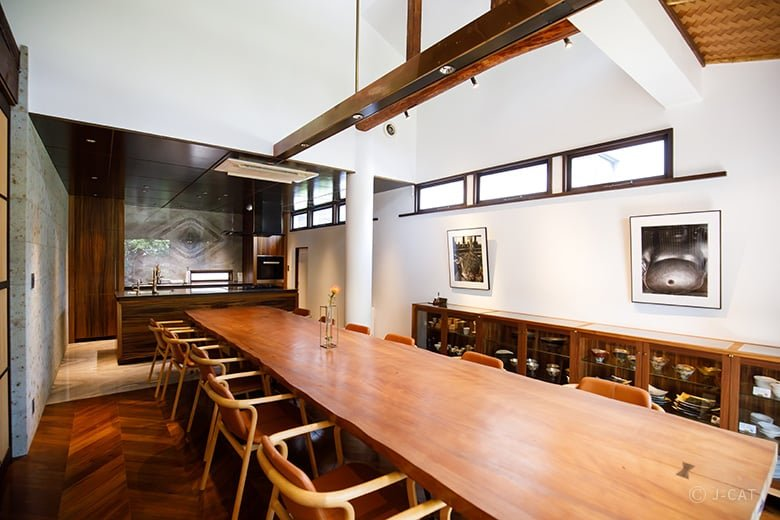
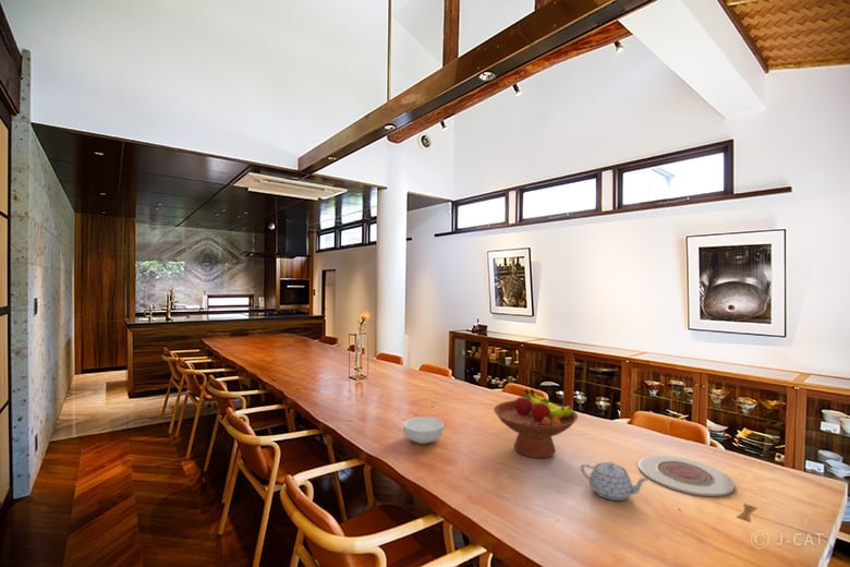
+ cereal bowl (423, 431)
+ fruit bowl (534, 423)
+ plate (683, 473)
+ teapot (612, 479)
